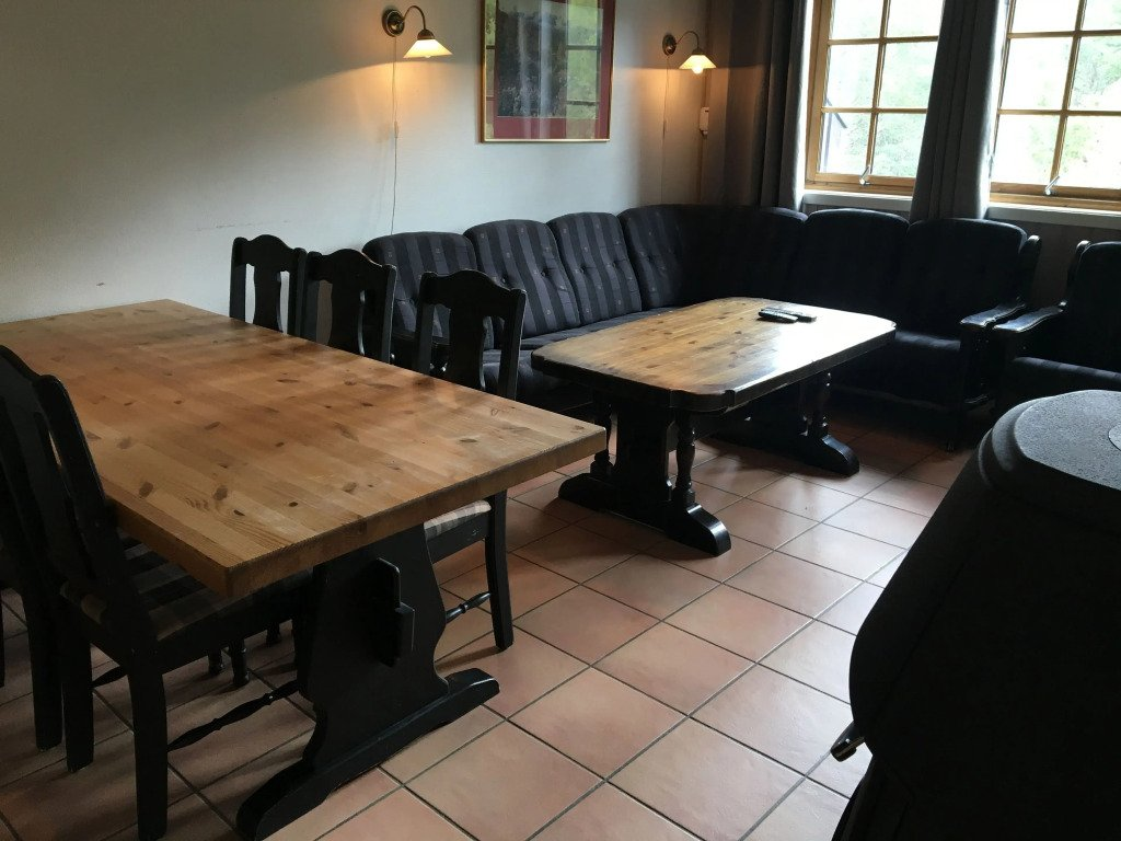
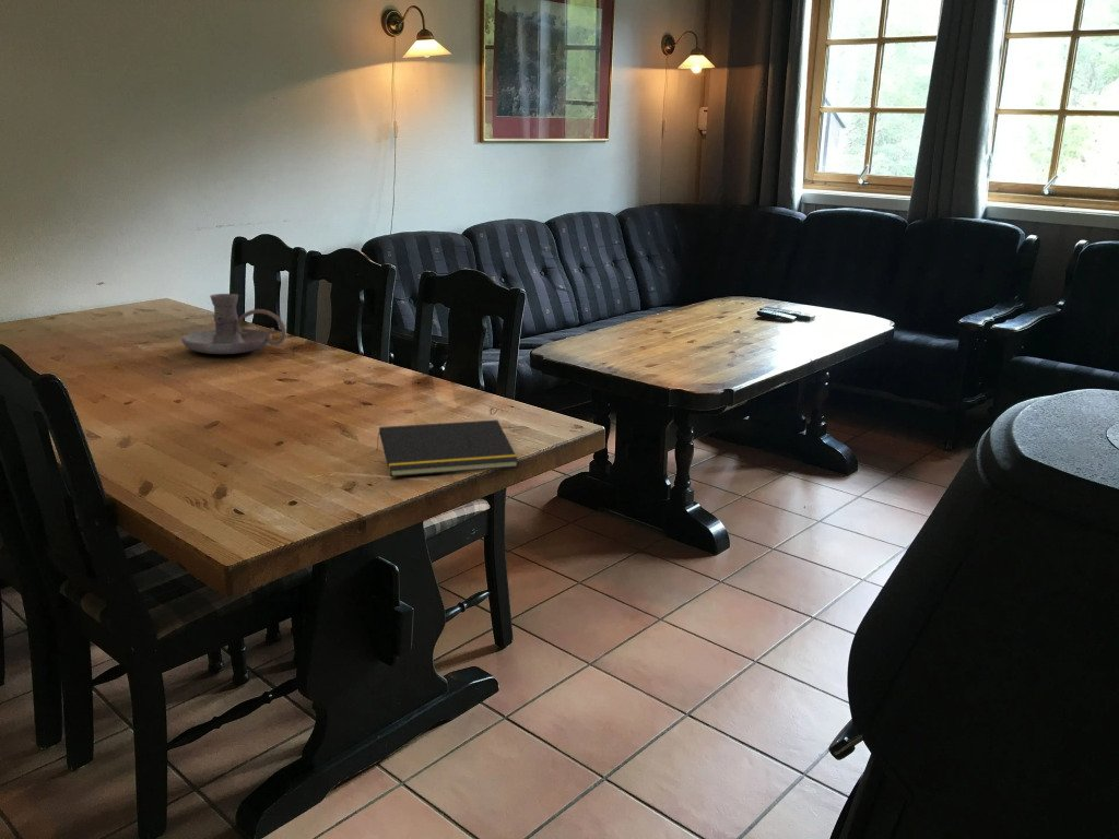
+ candle holder (235, 323)
+ notepad (447, 446)
